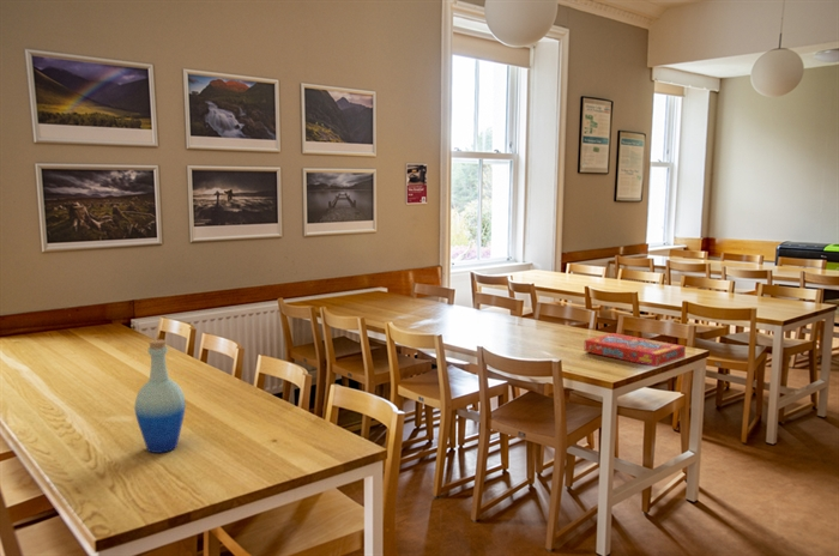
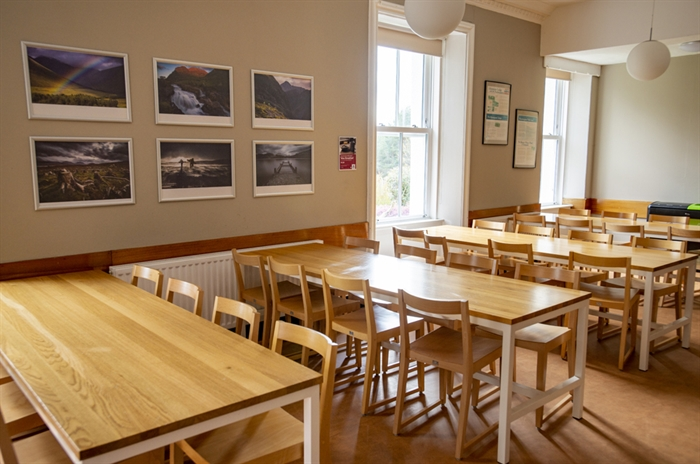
- snack box (633, 349)
- bottle (159, 394)
